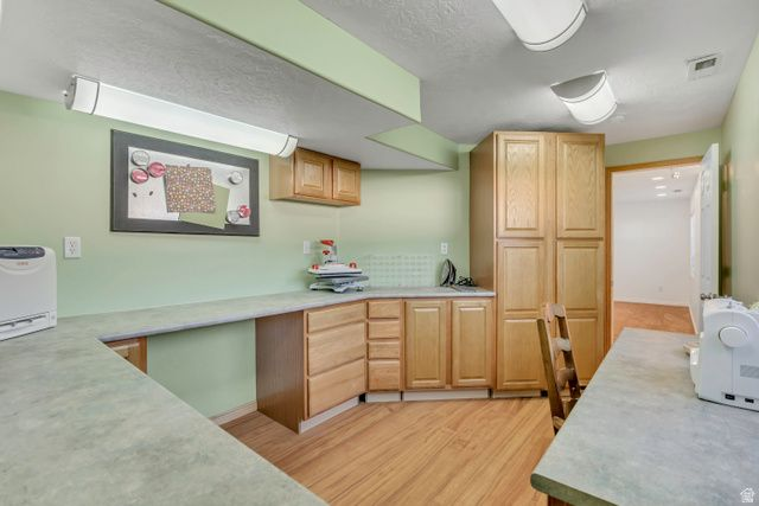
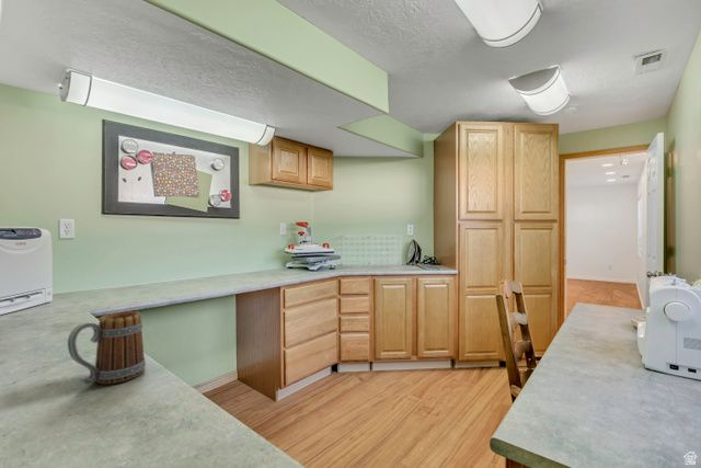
+ mug (108, 347)
